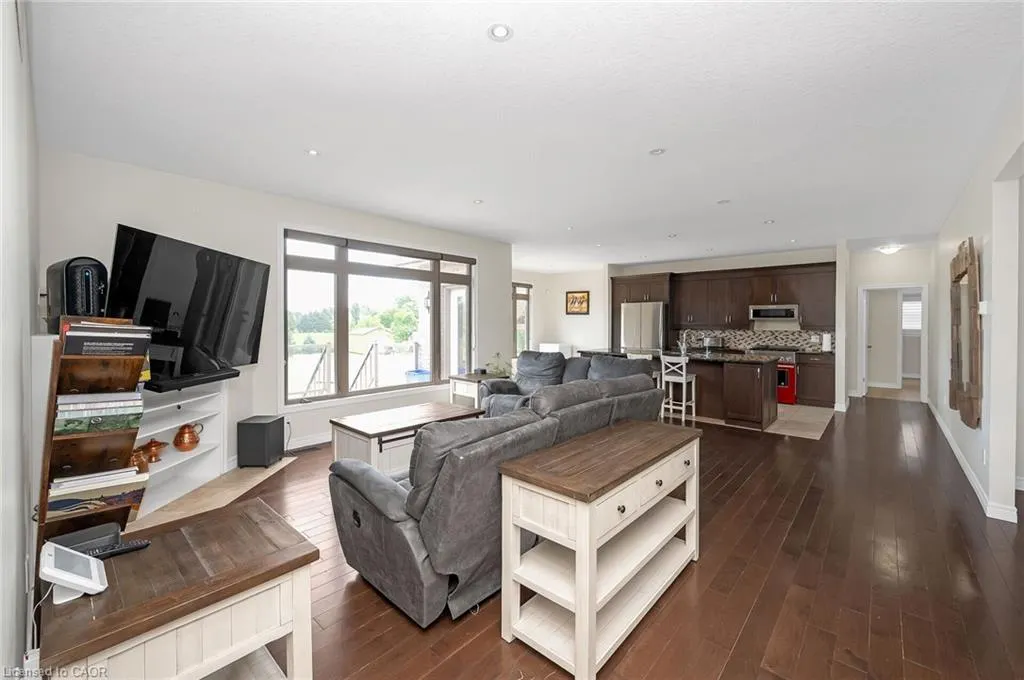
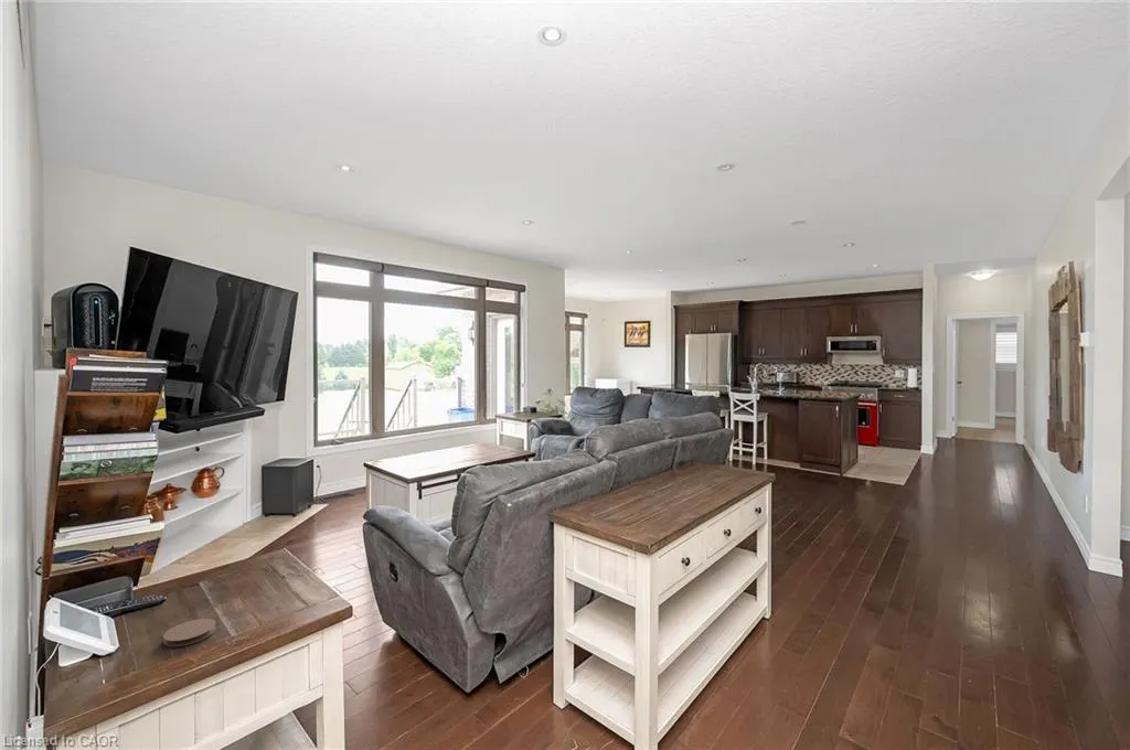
+ coaster (190, 632)
